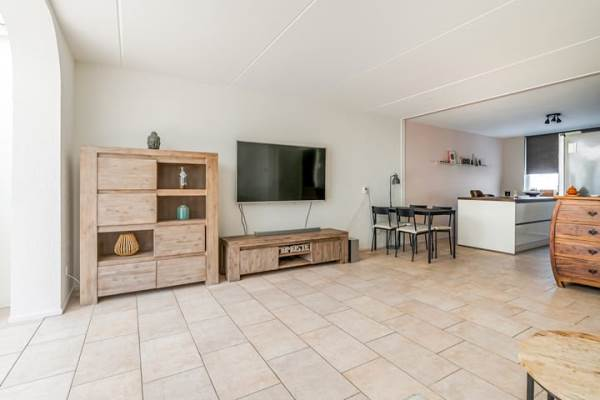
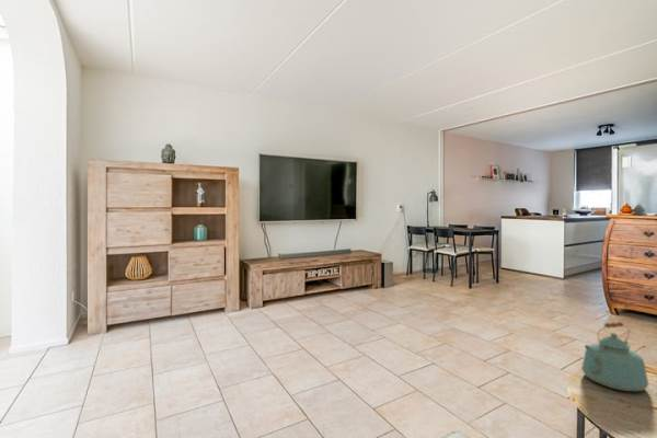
+ kettle (609, 351)
